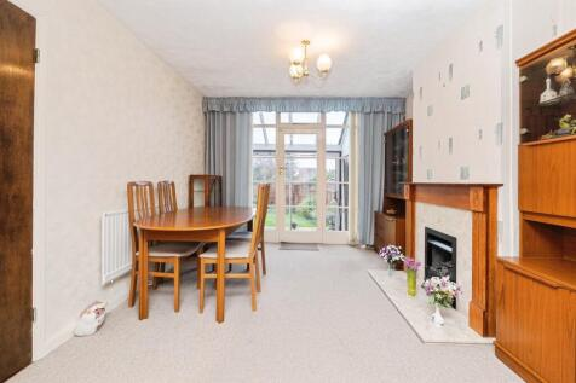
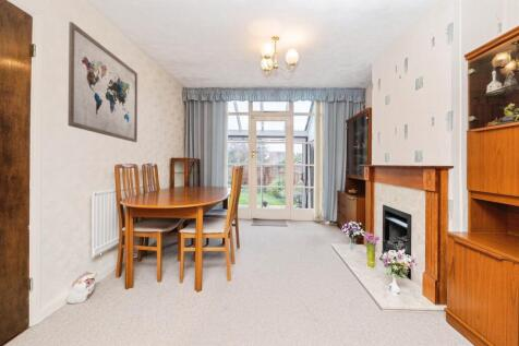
+ wall art (109, 94)
